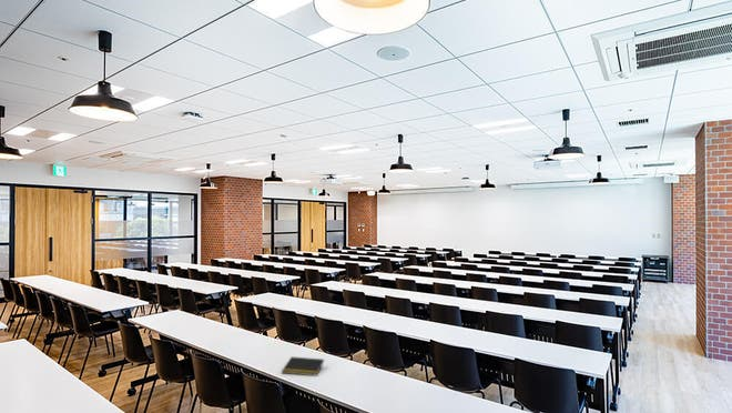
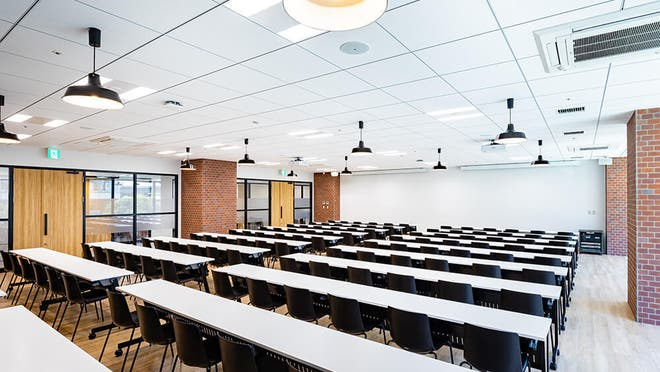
- notepad (303, 365)
